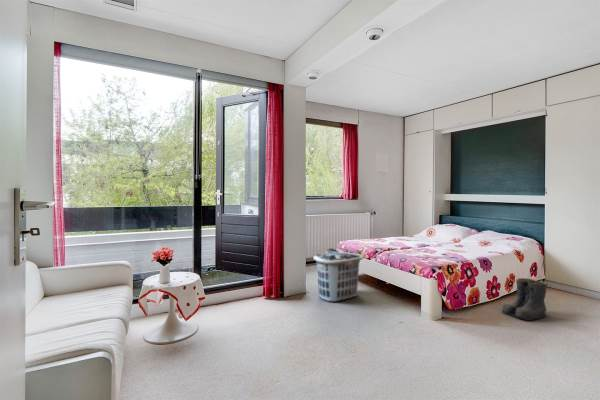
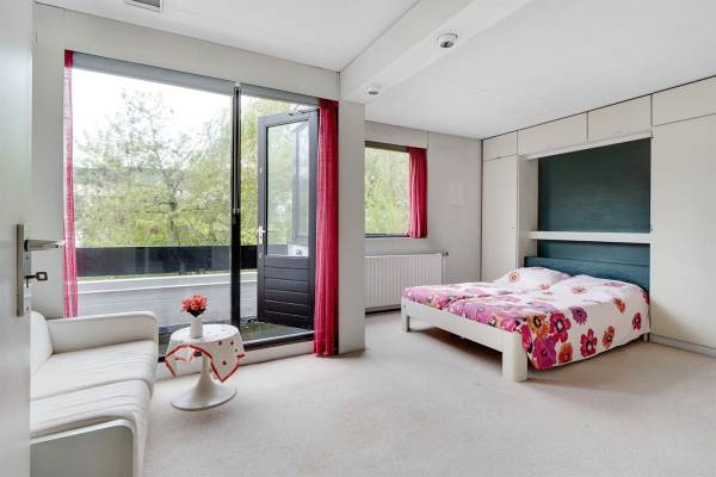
- clothes hamper (338, 272)
- boots (524, 297)
